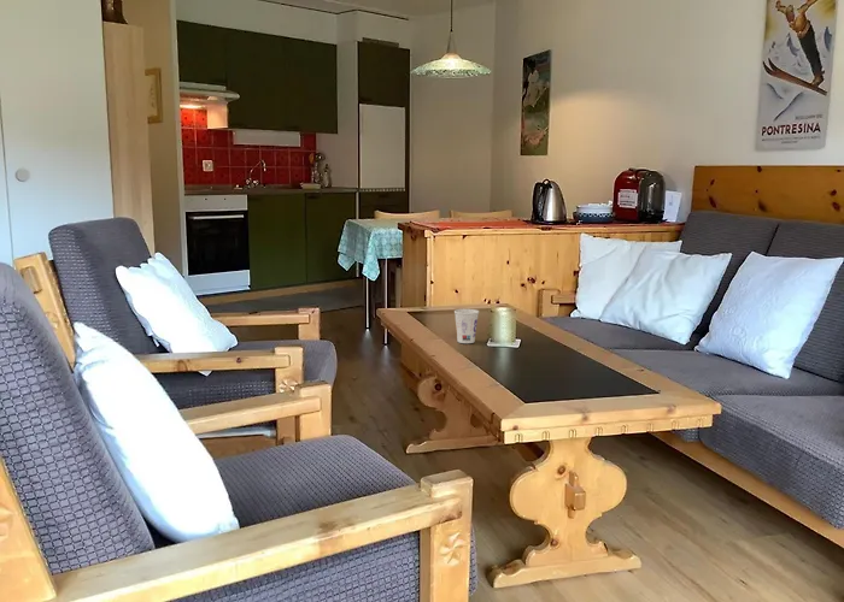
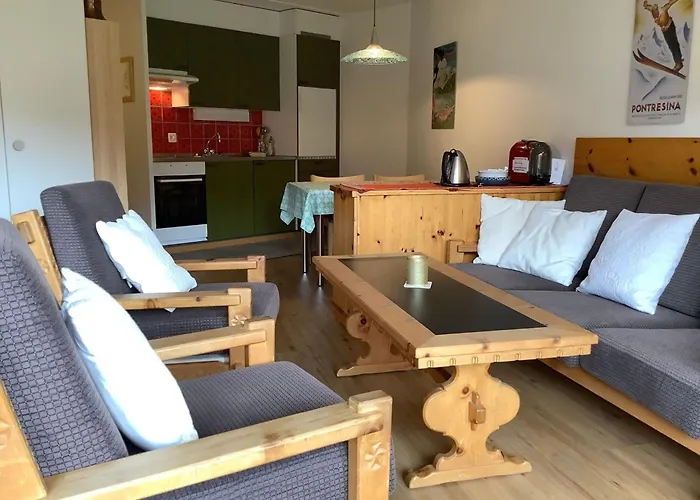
- cup (465, 326)
